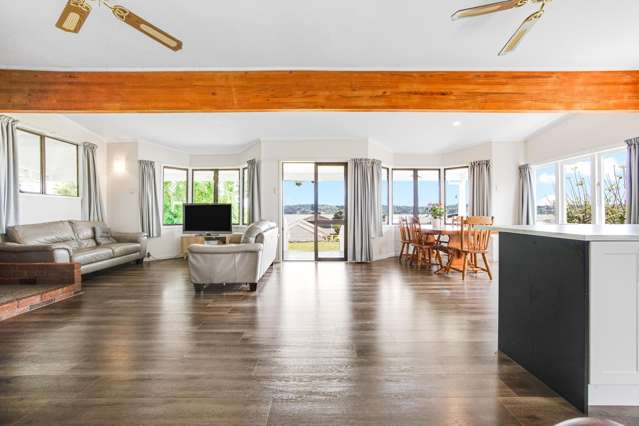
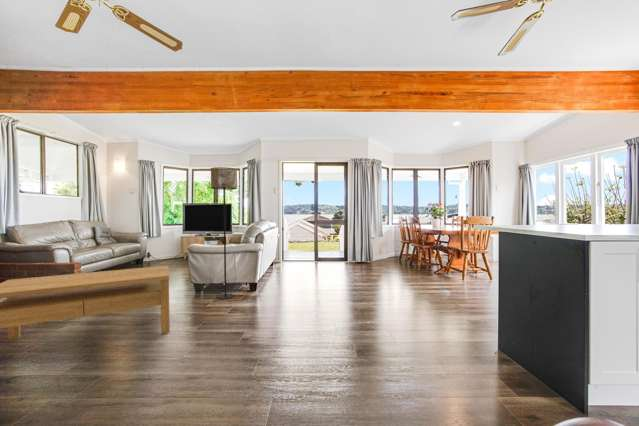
+ floor lamp (224, 233)
+ coffee table (90, 306)
